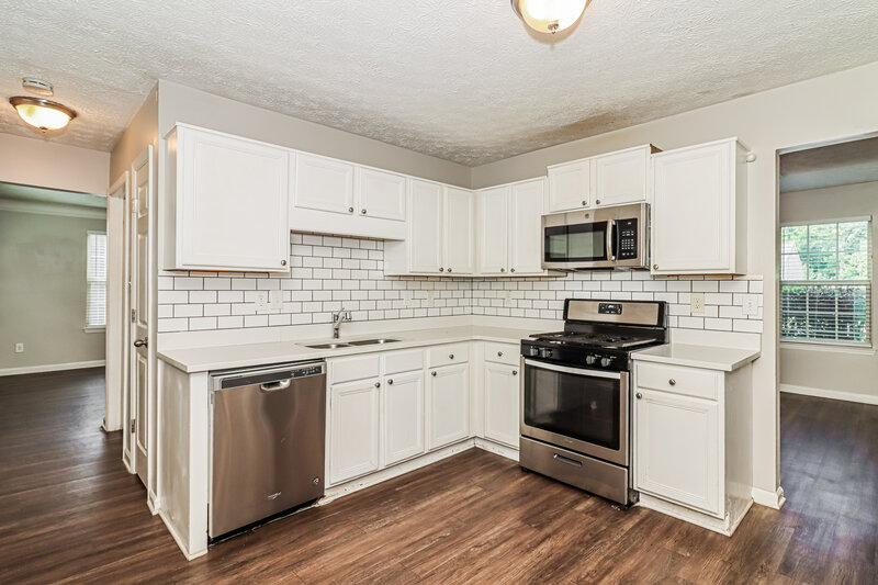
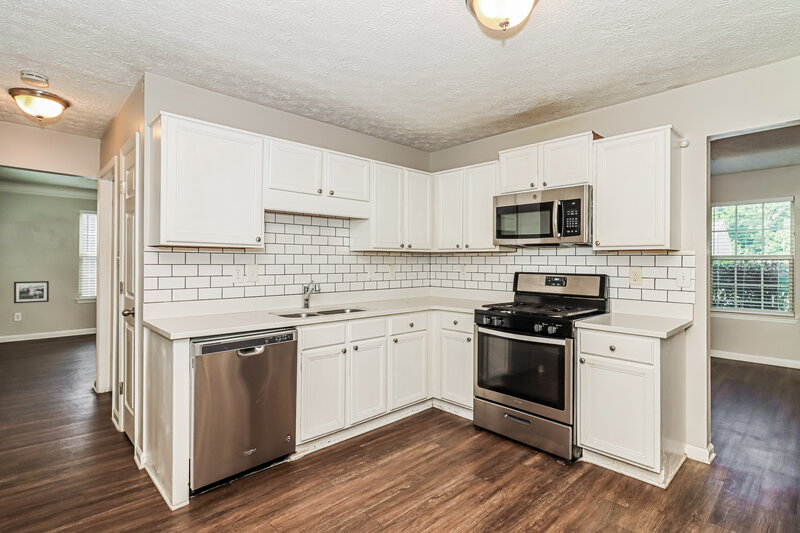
+ picture frame (31, 292)
